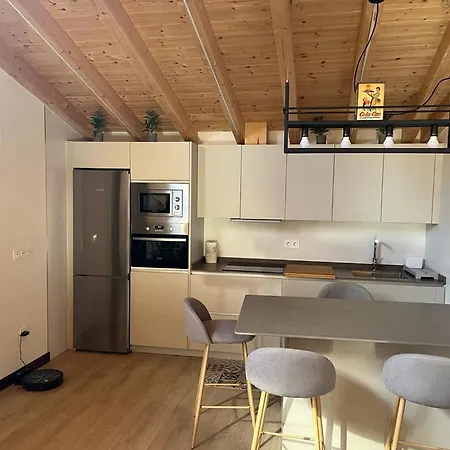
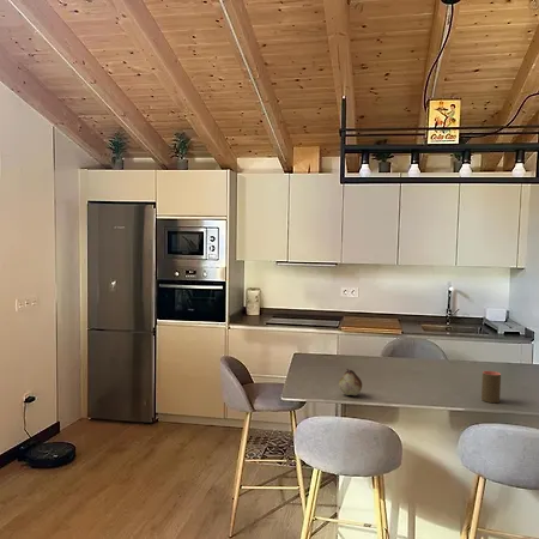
+ cup (491, 386)
+ fruit (350, 381)
